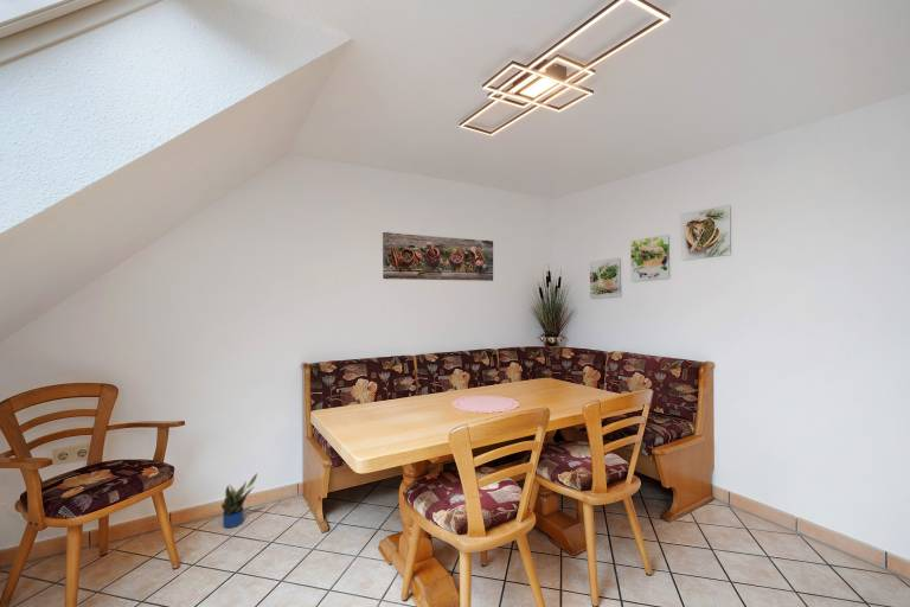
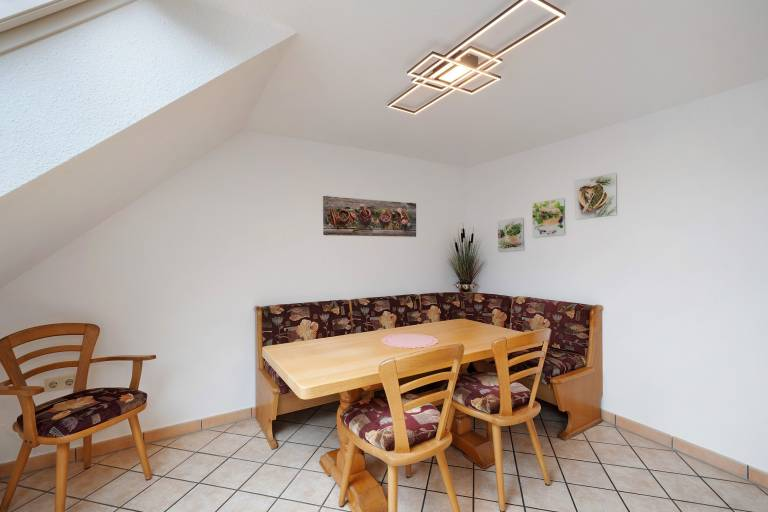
- potted plant (239, 497)
